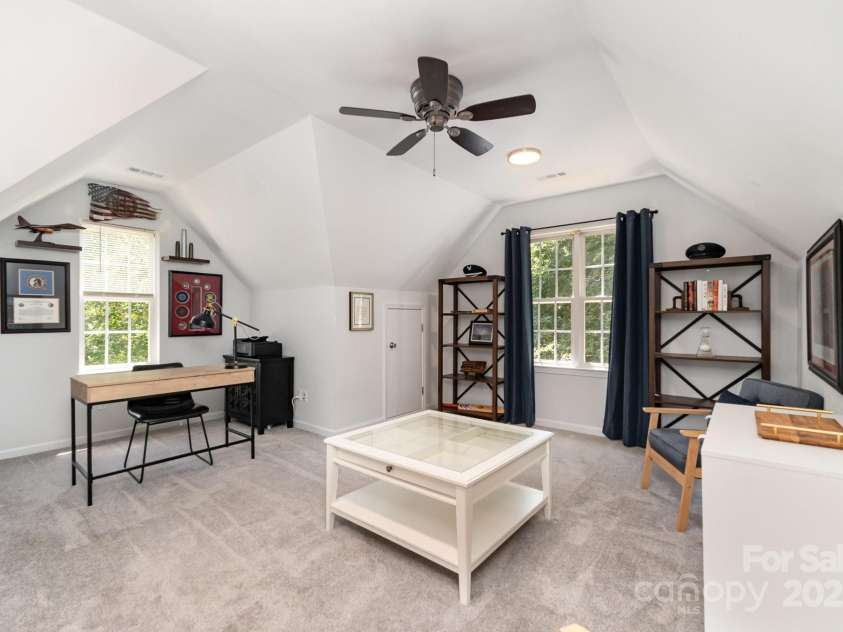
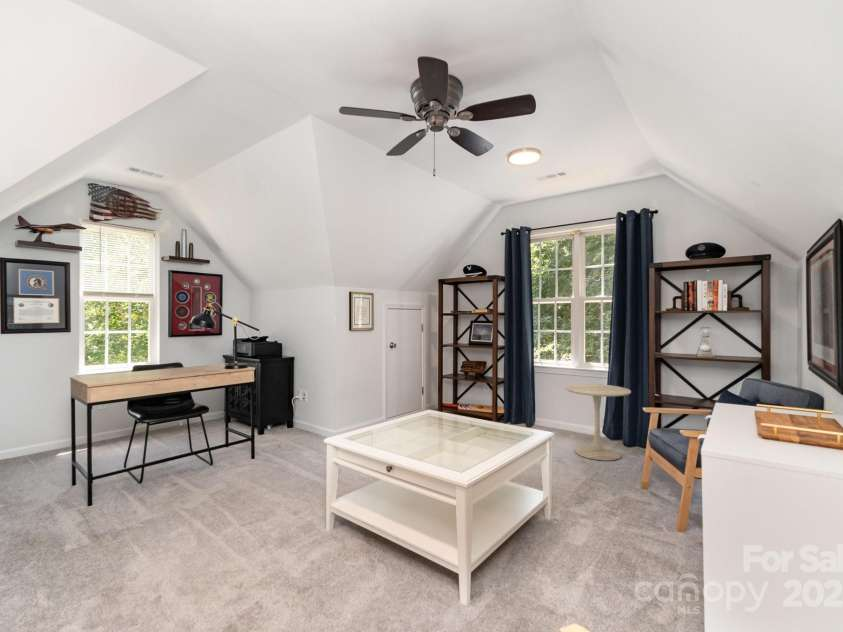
+ side table (597, 421)
